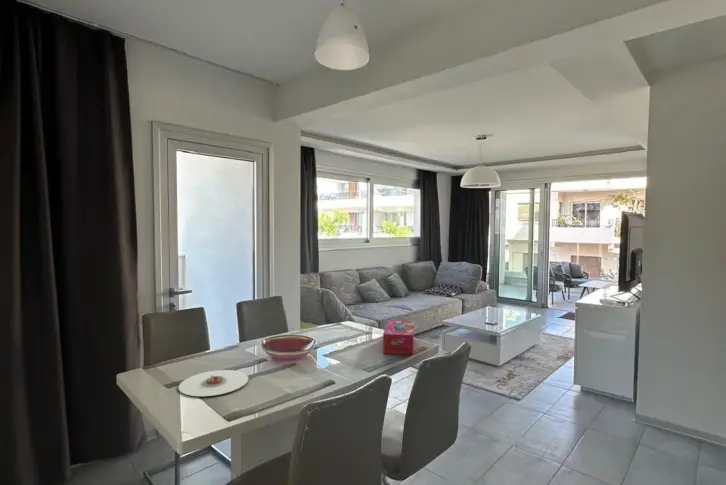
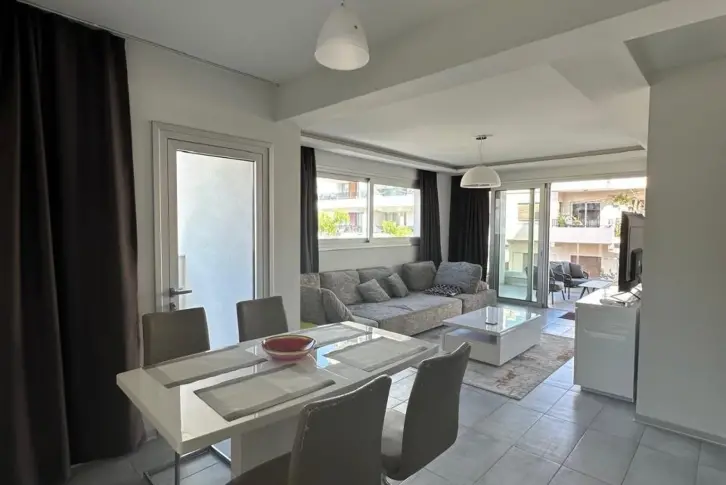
- plate (214, 379)
- tissue box (399, 336)
